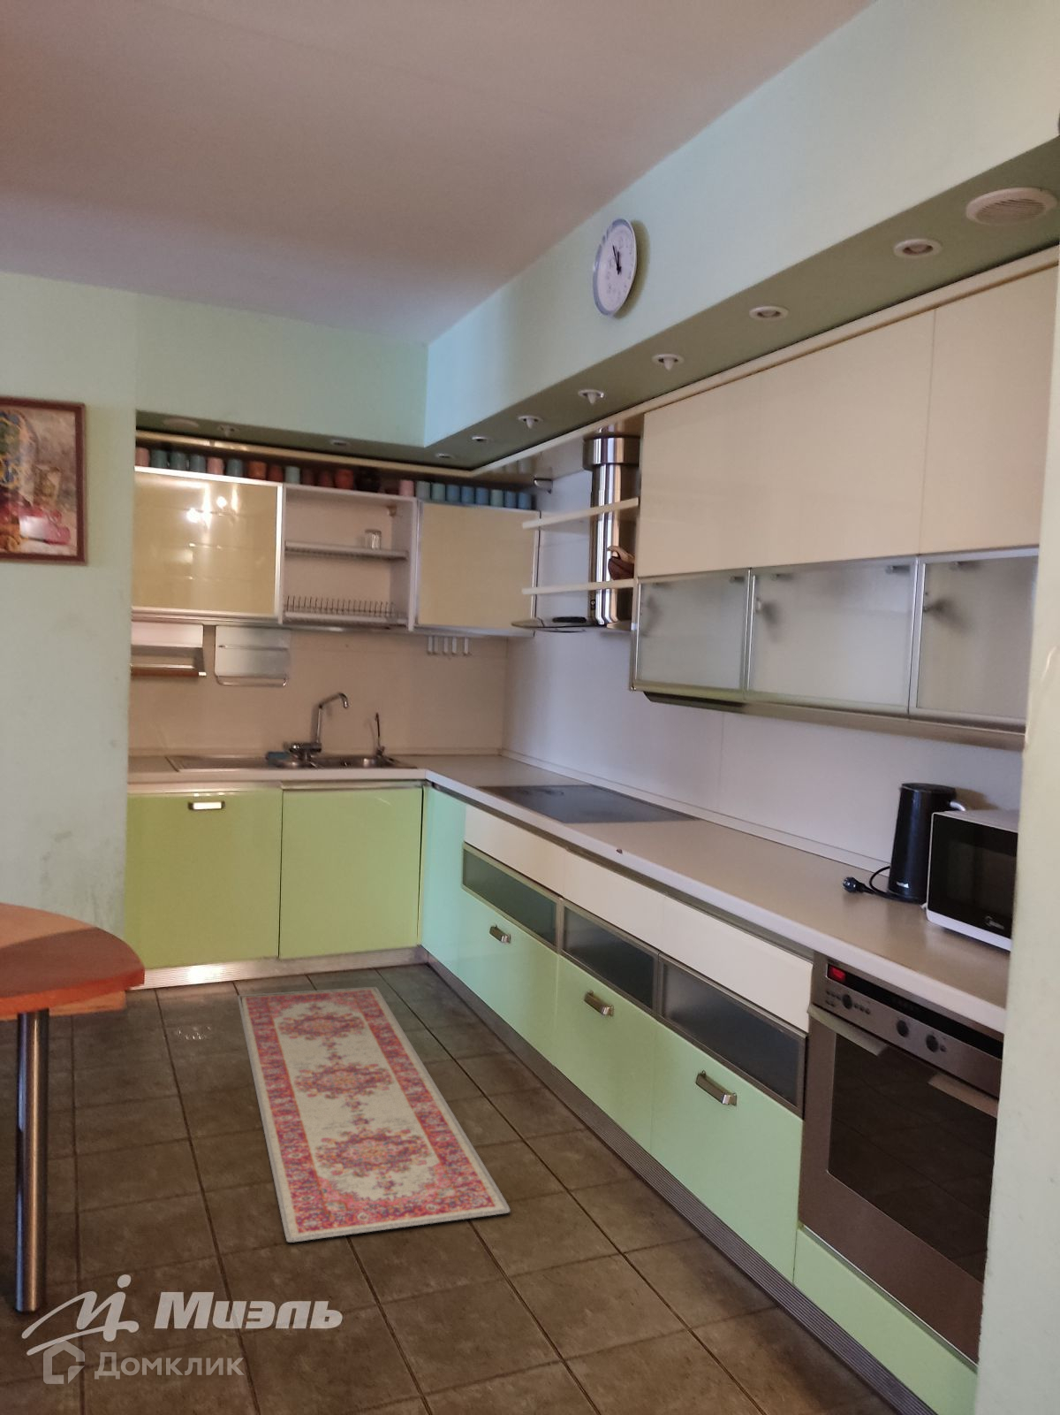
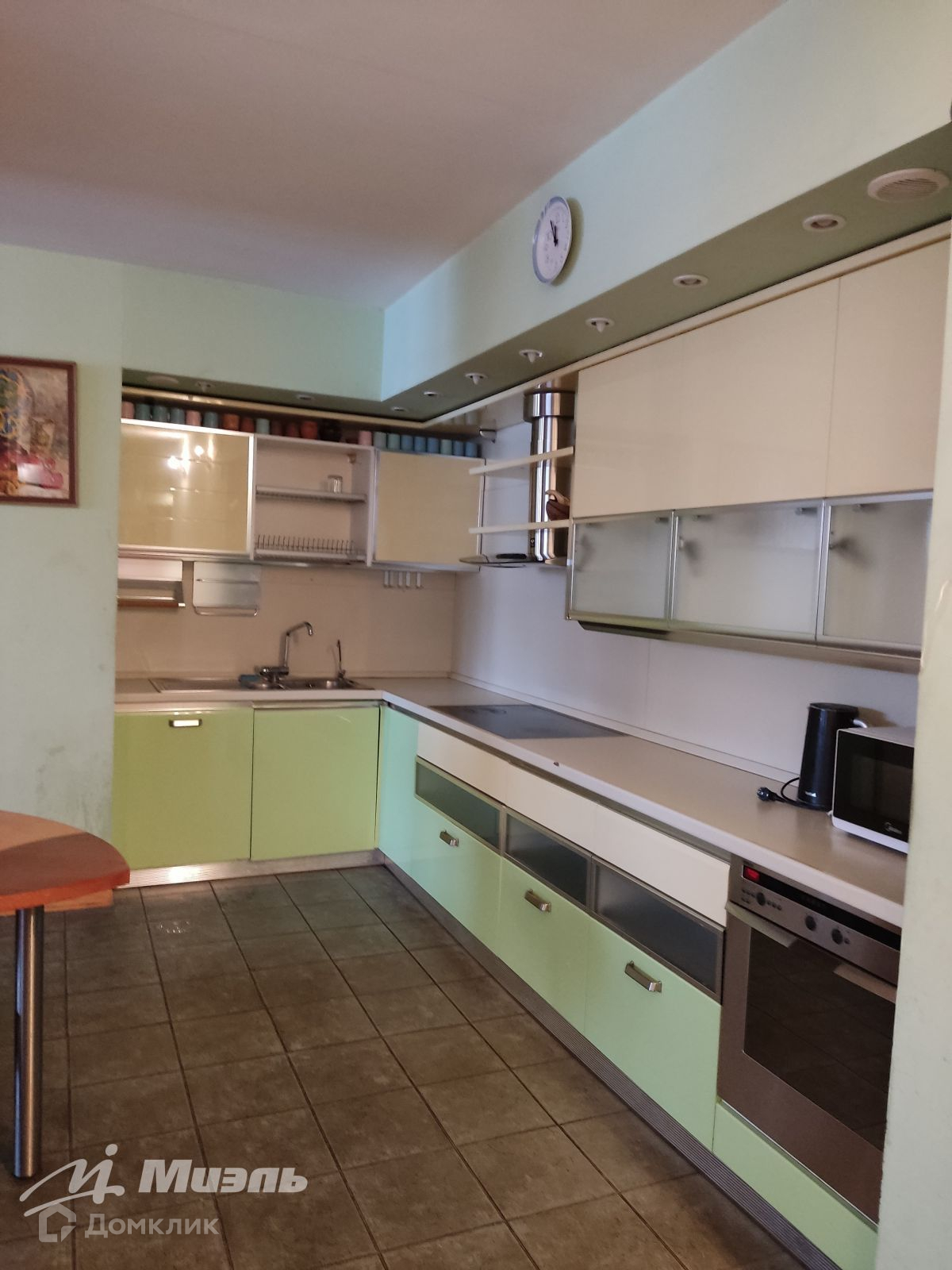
- rug (344, 1079)
